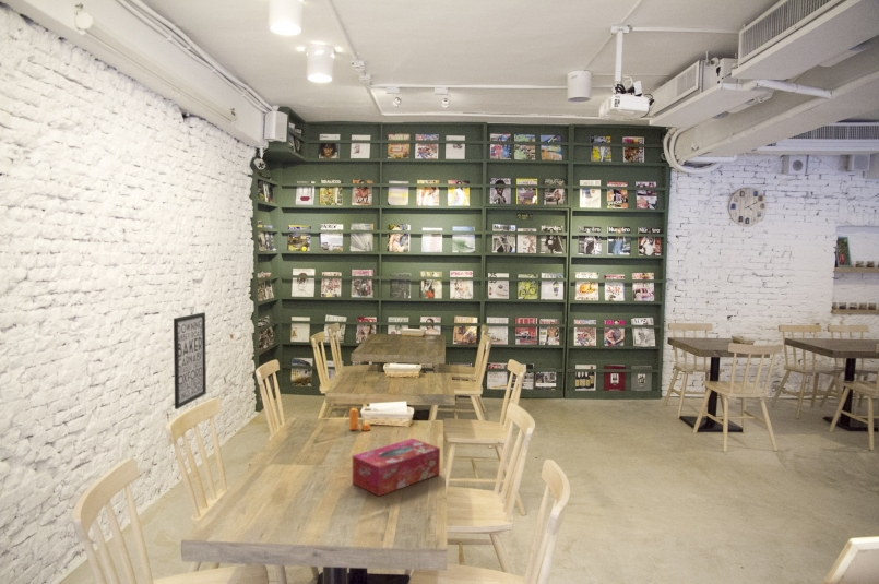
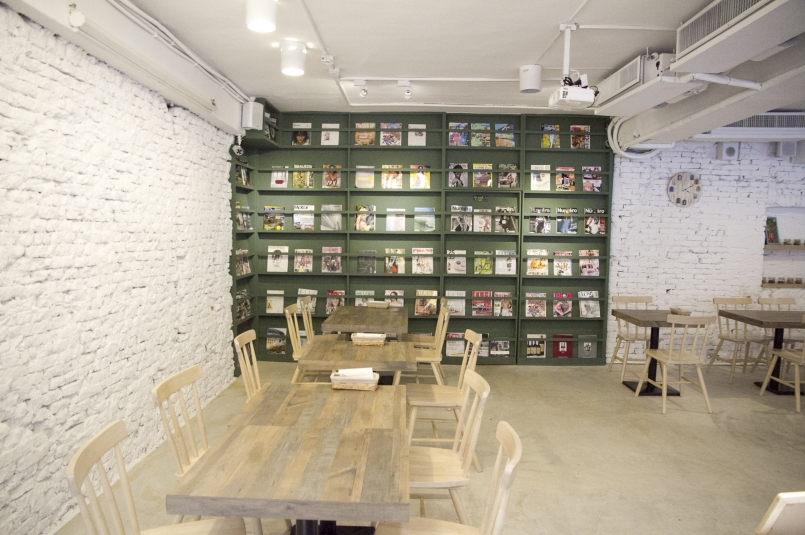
- wall art (190, 358)
- pepper shaker (357, 418)
- tissue box (396, 465)
